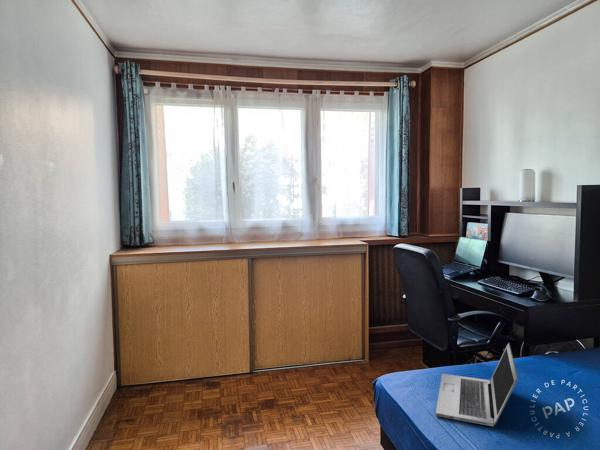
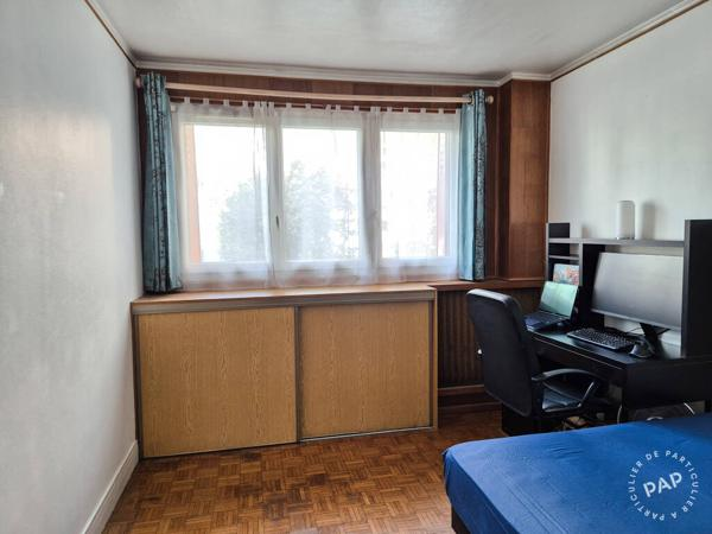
- laptop (474, 378)
